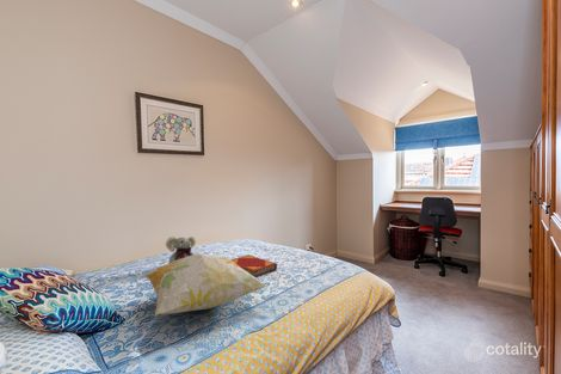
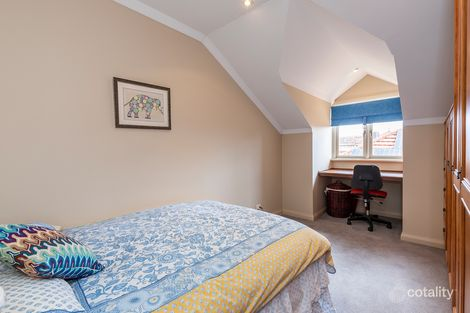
- decorative pillow (202, 280)
- hardback book (251, 264)
- plush elephant (184, 251)
